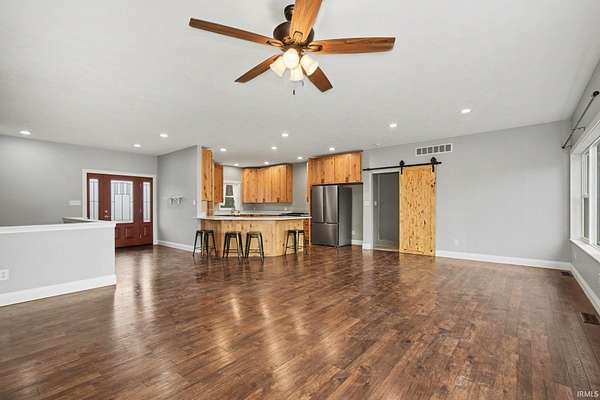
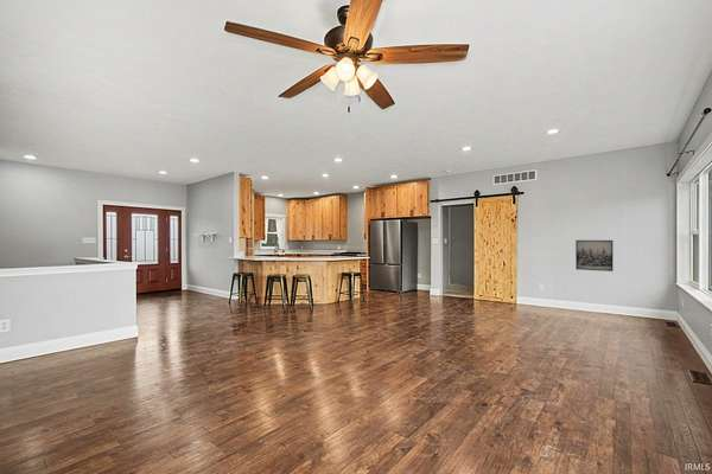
+ wall art (593, 255)
